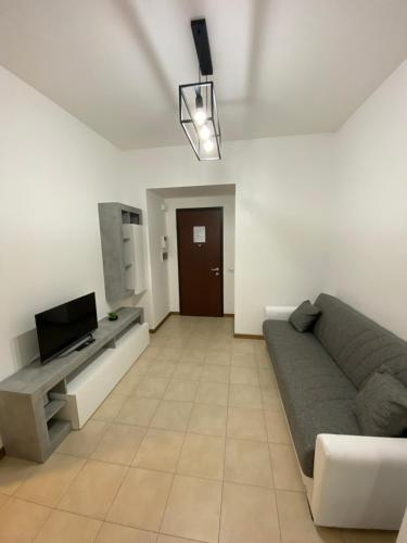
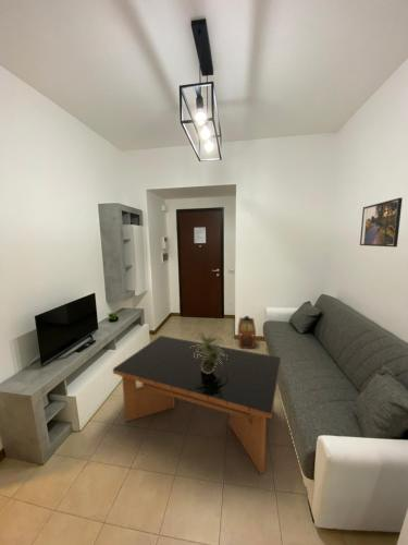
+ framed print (378, 225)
+ coffee table (200, 389)
+ potted plant (208, 349)
+ speaker (246, 330)
